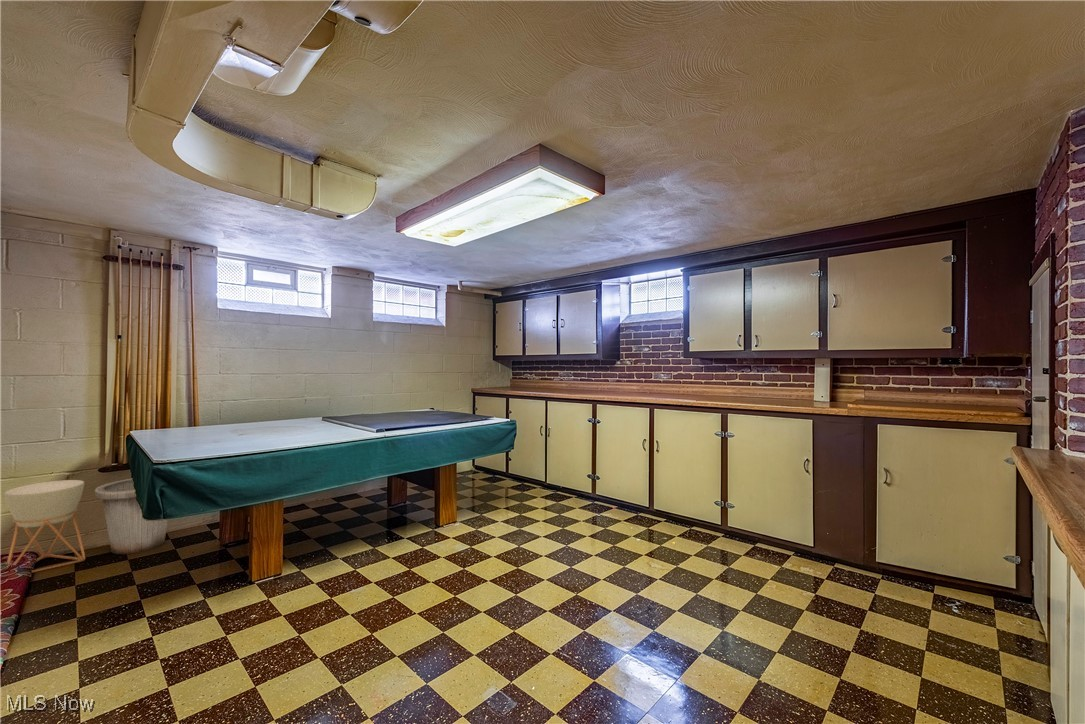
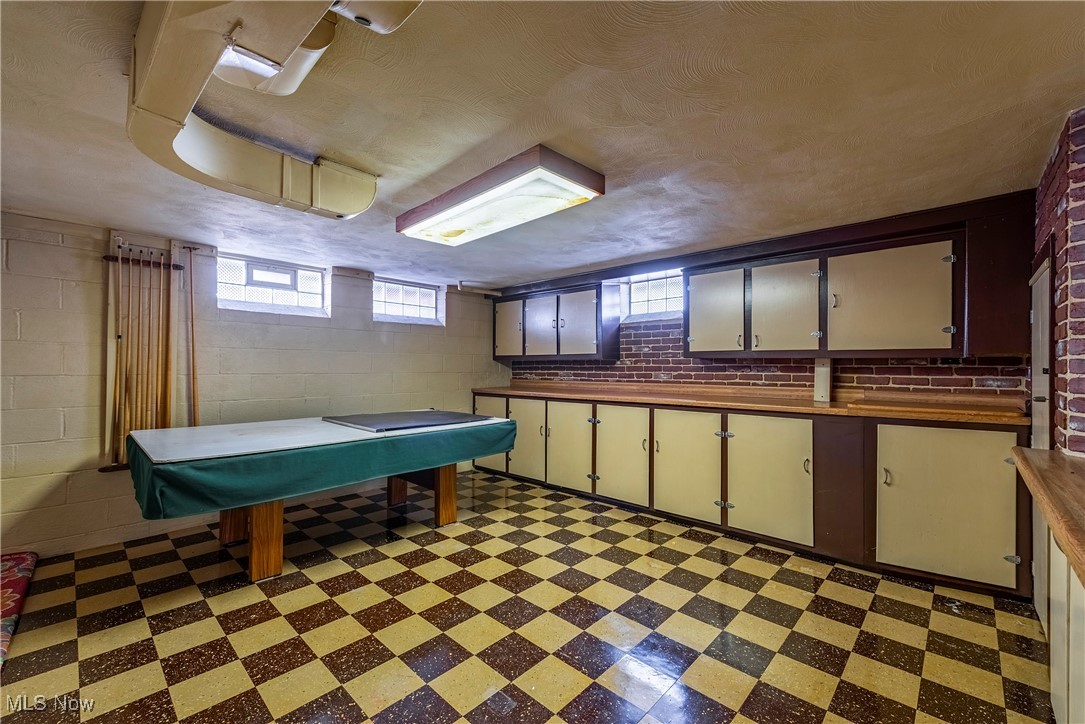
- planter (46, 524)
- trash can (138, 514)
